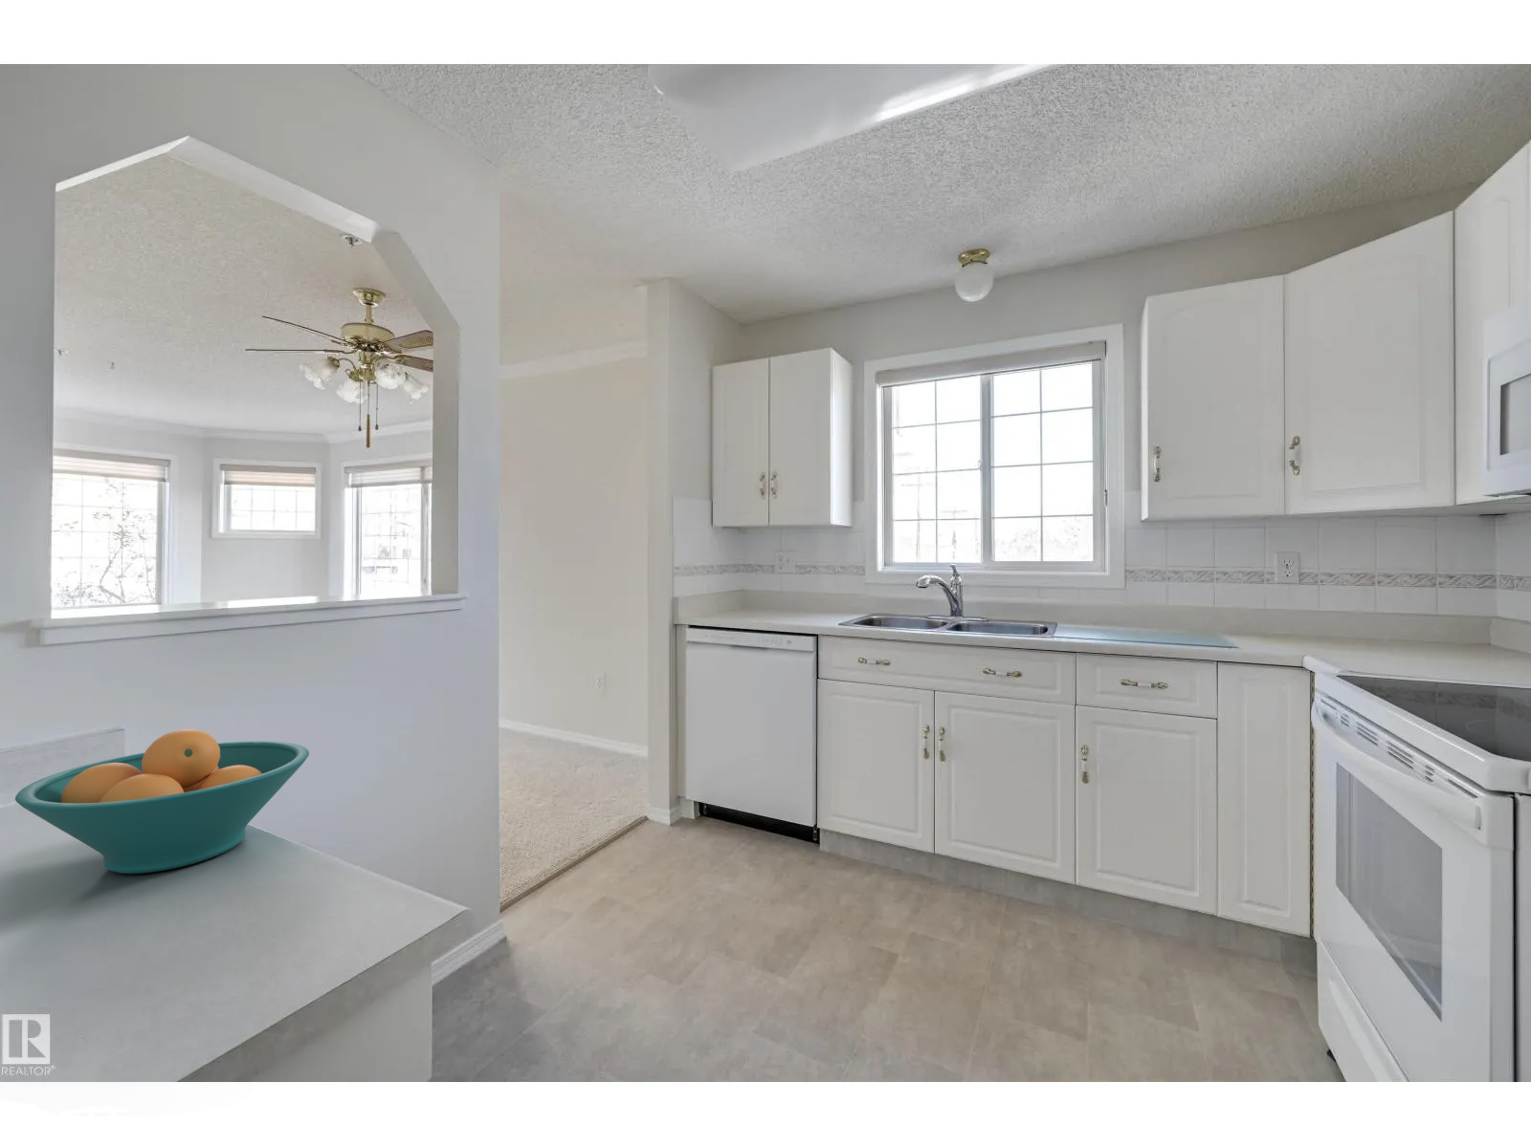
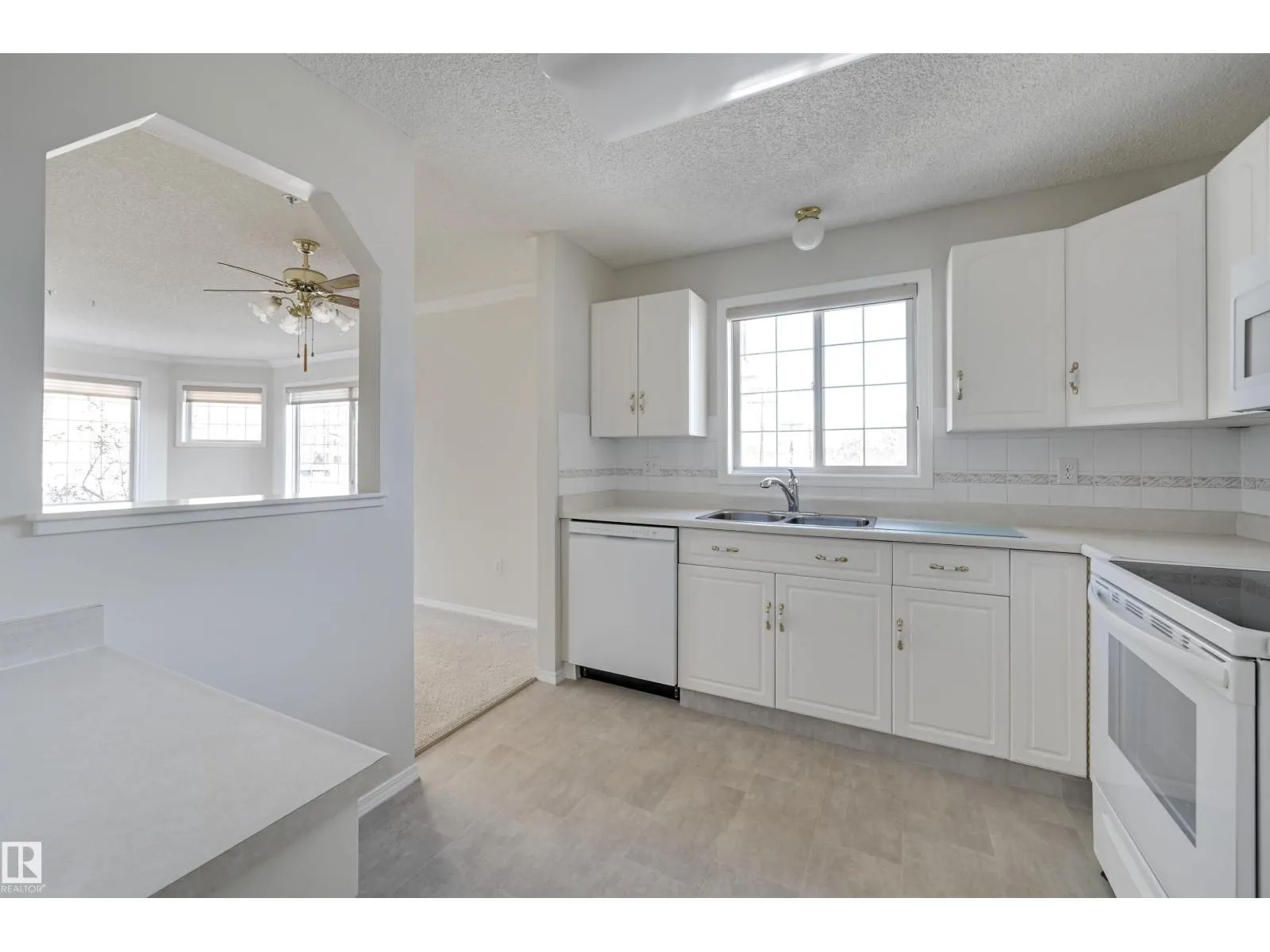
- fruit bowl (178, 790)
